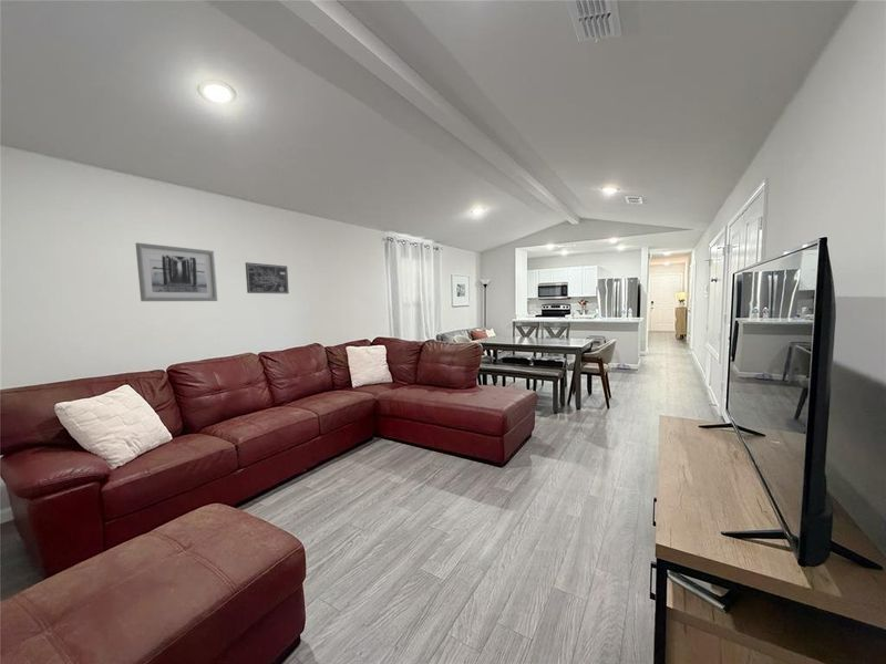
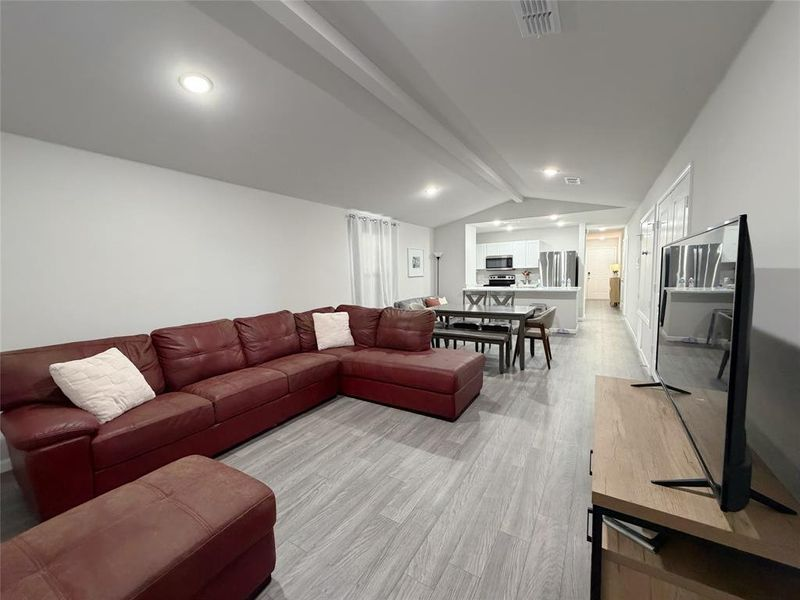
- wall art (179, 274)
- wall art (268, 279)
